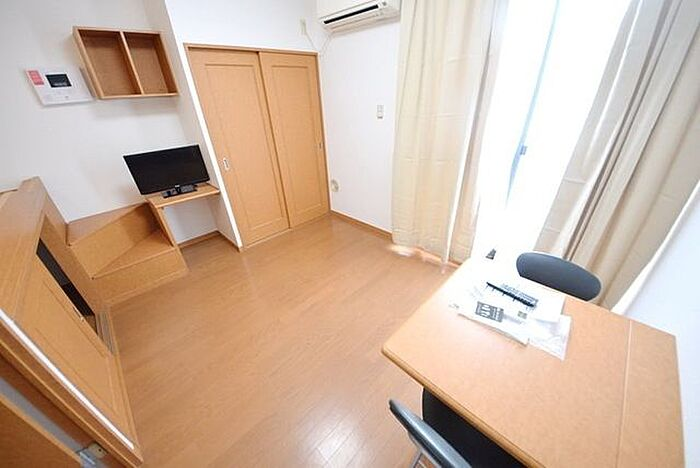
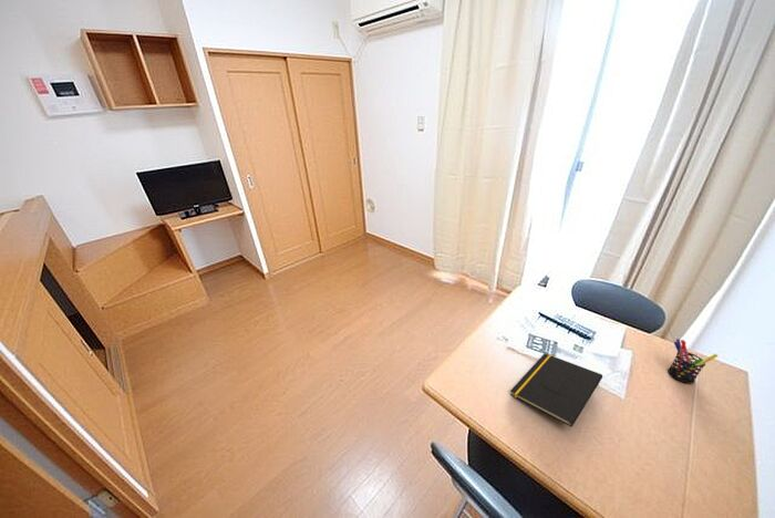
+ pen holder (688, 362)
+ notepad (556, 384)
